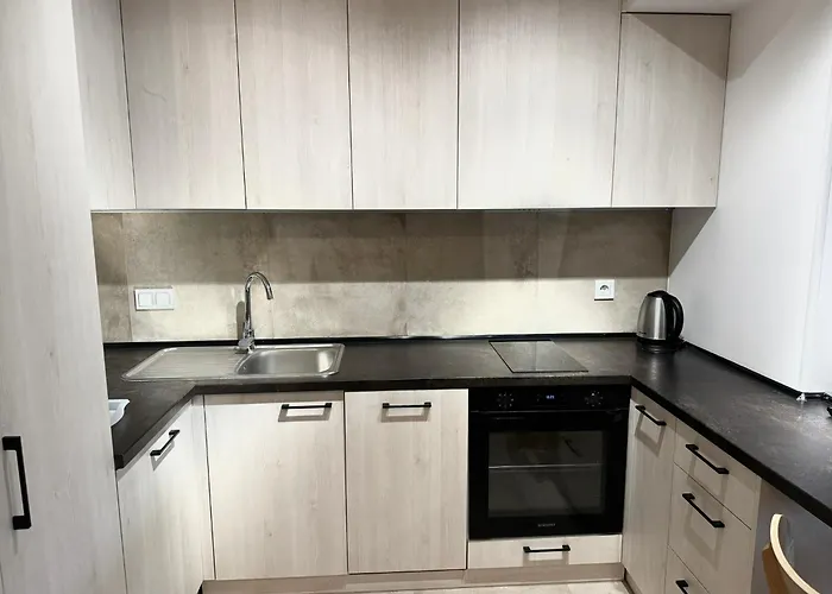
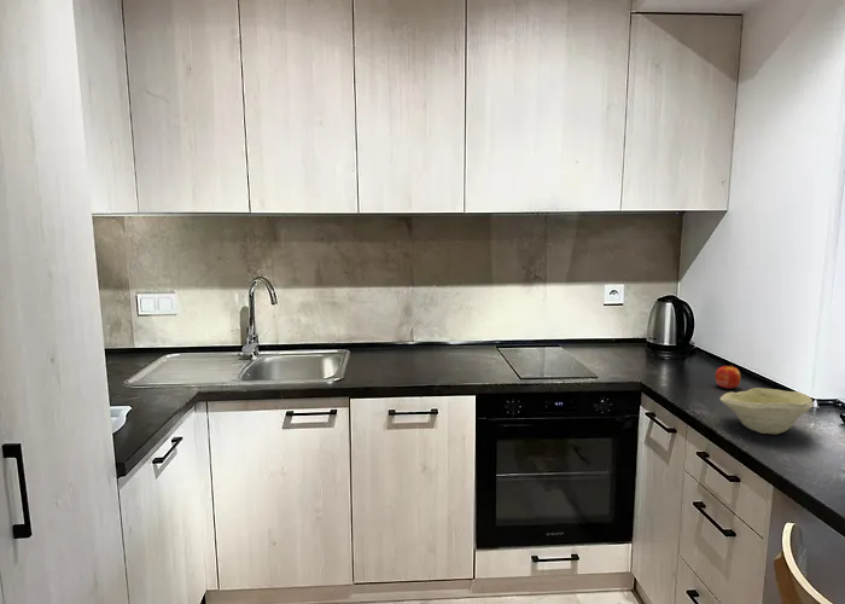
+ apple (728, 374)
+ bowl (764, 410)
